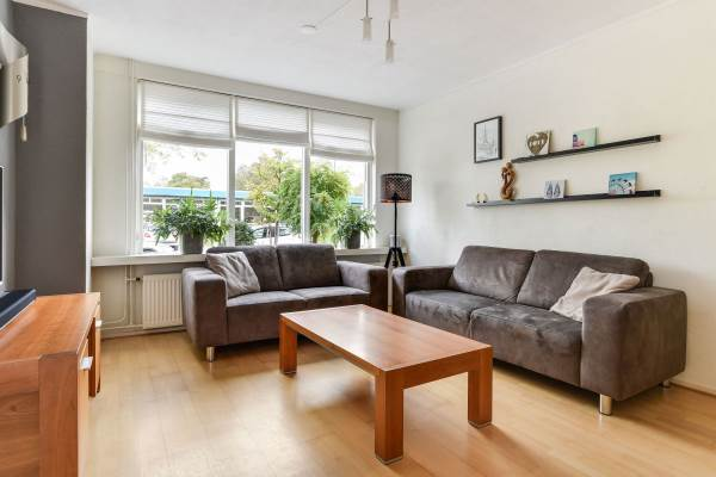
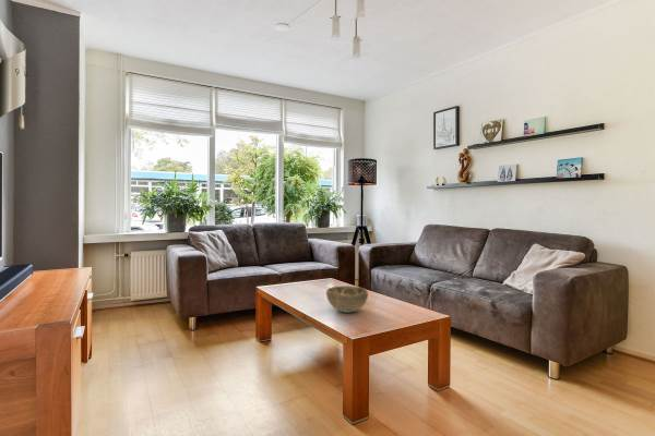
+ decorative bowl (346, 300)
